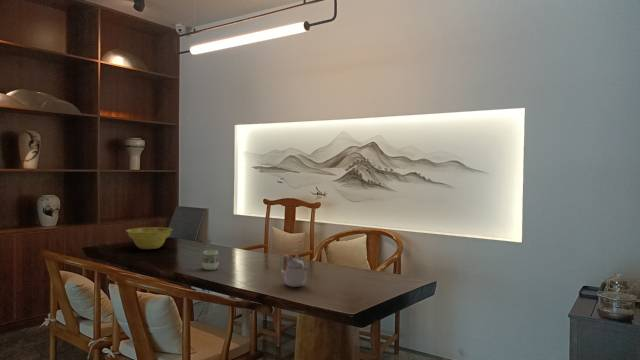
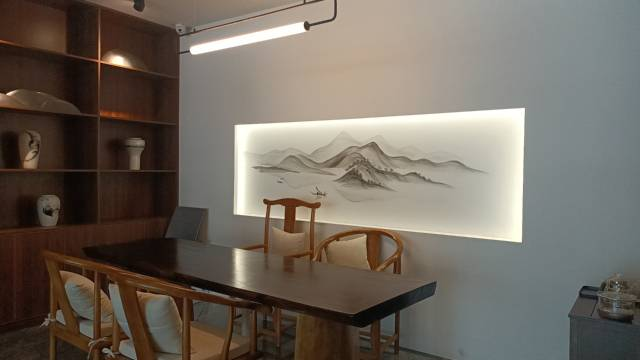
- teapot (293, 269)
- cup (210, 260)
- planter bowl (149, 238)
